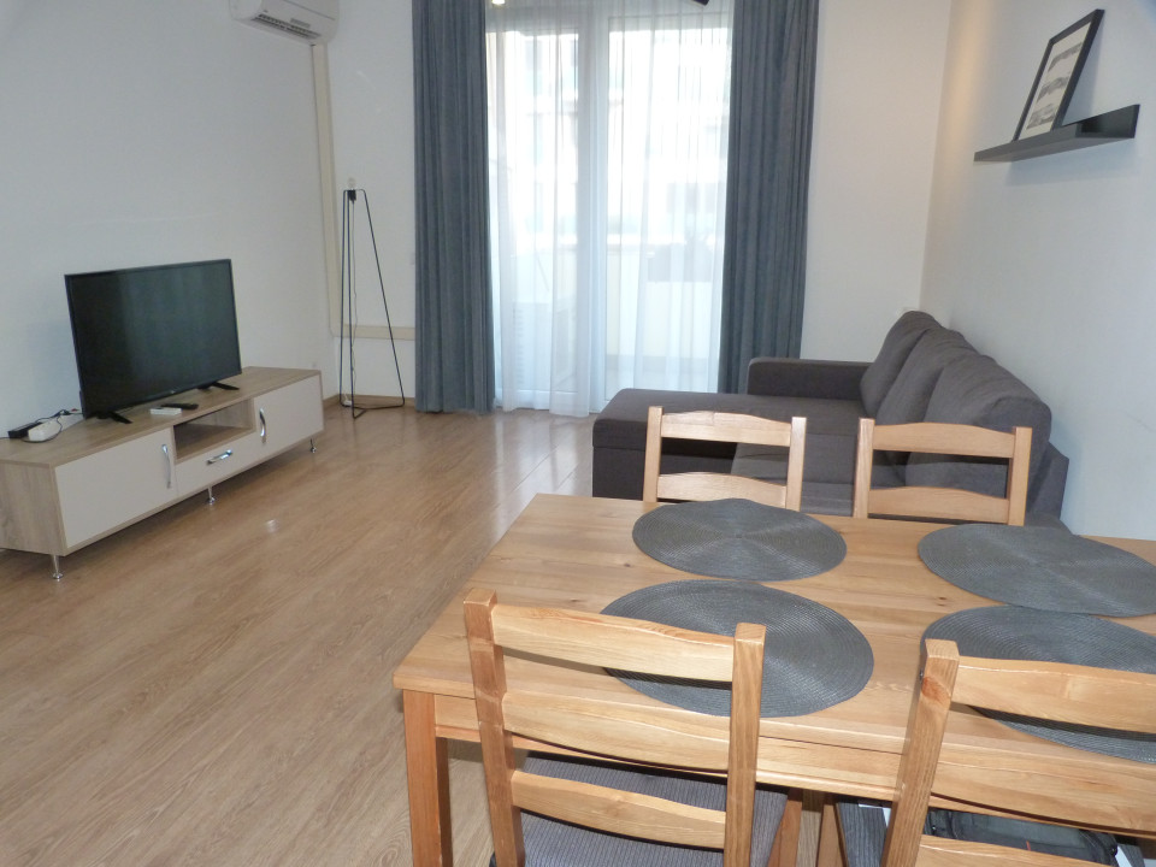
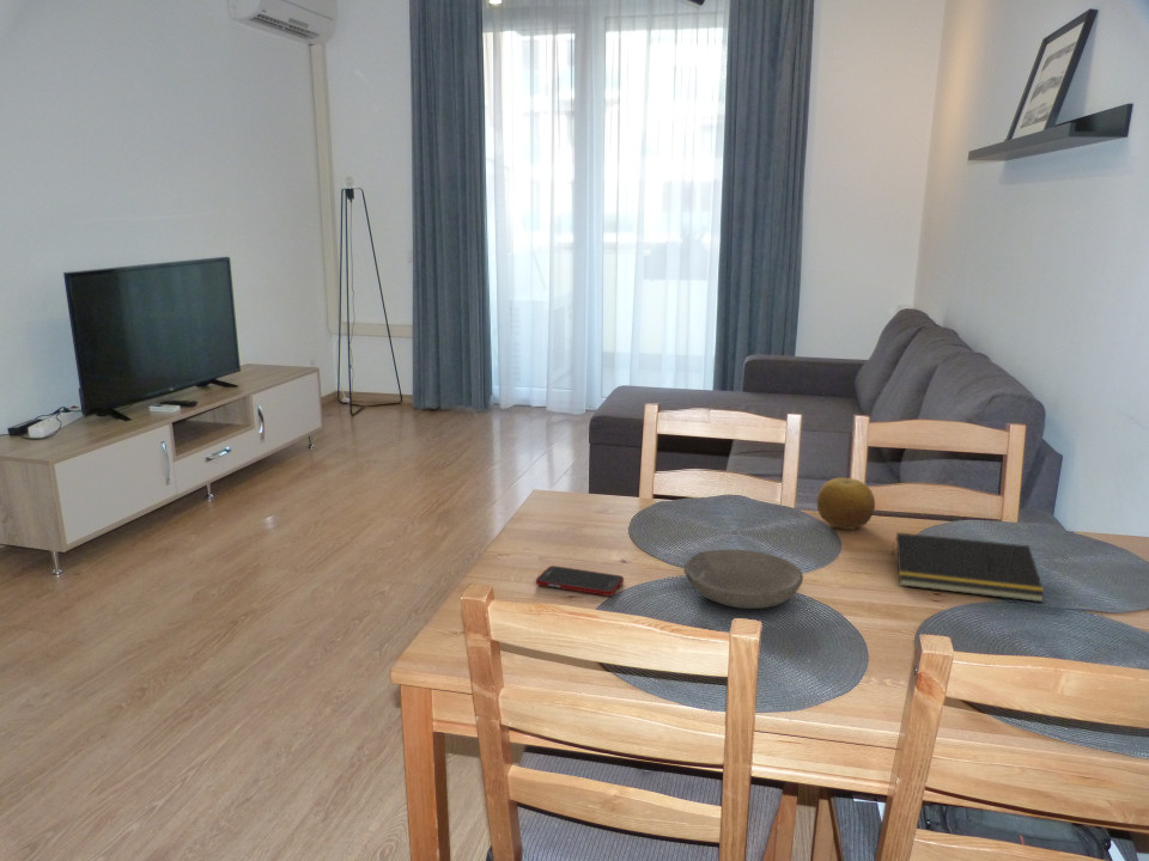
+ fruit (845, 503)
+ bowl (741, 581)
+ cell phone (579, 580)
+ notepad (965, 564)
